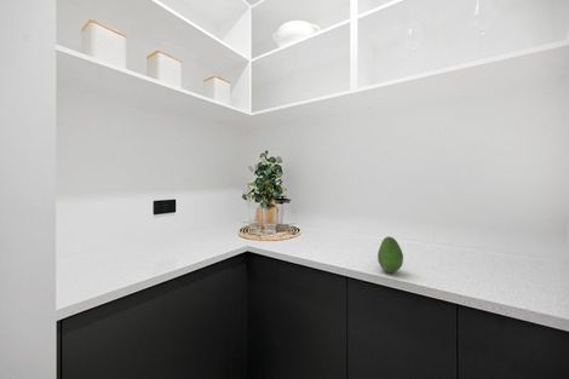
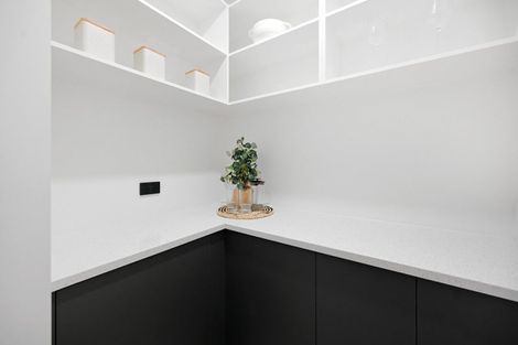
- fruit (390, 254)
